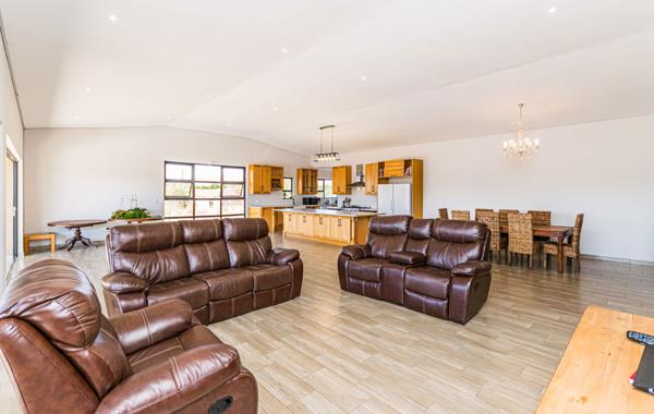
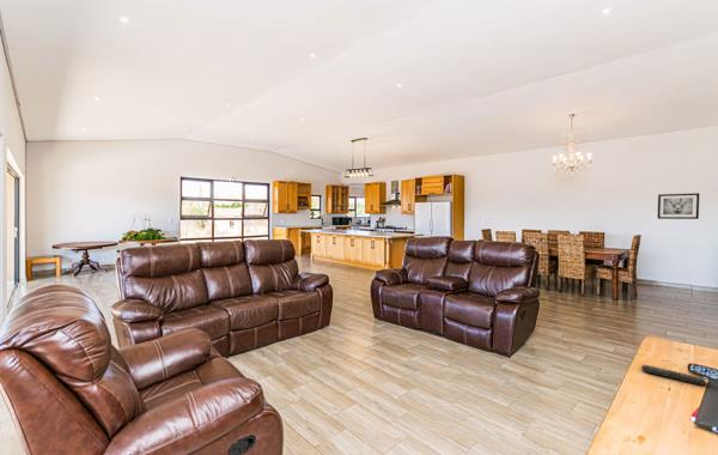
+ wall art (677, 206)
+ remote control (671, 374)
